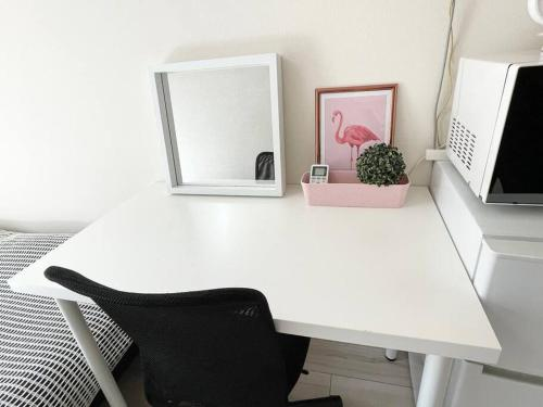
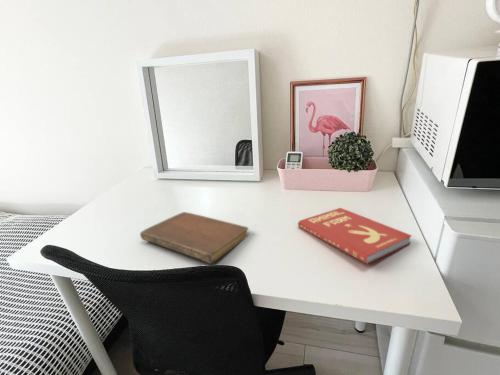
+ notebook (195, 233)
+ book (350, 231)
